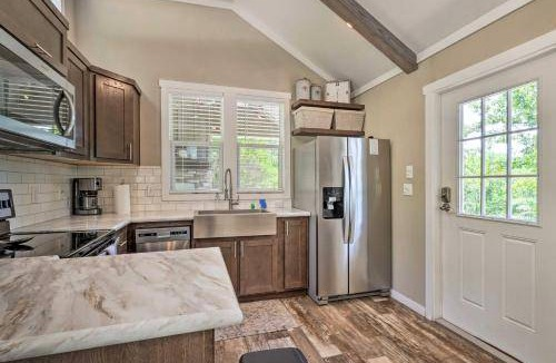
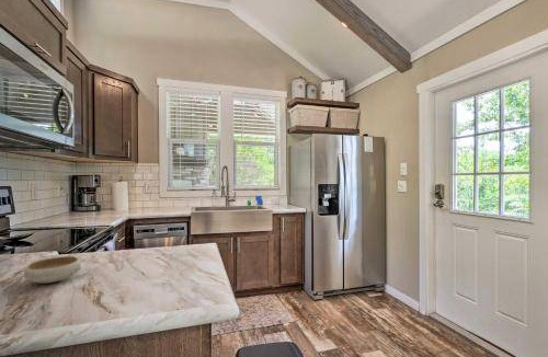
+ bowl (54, 270)
